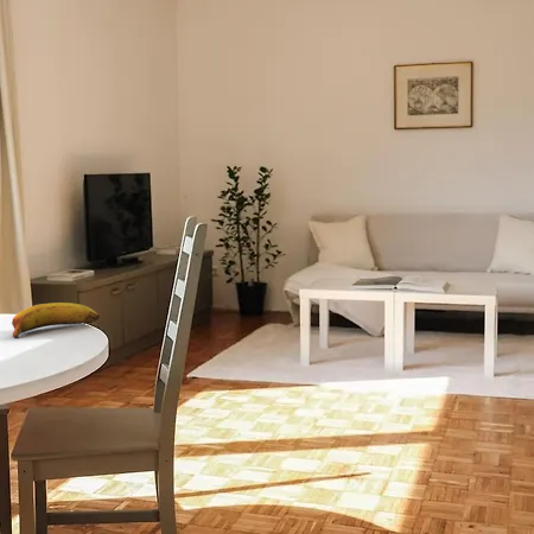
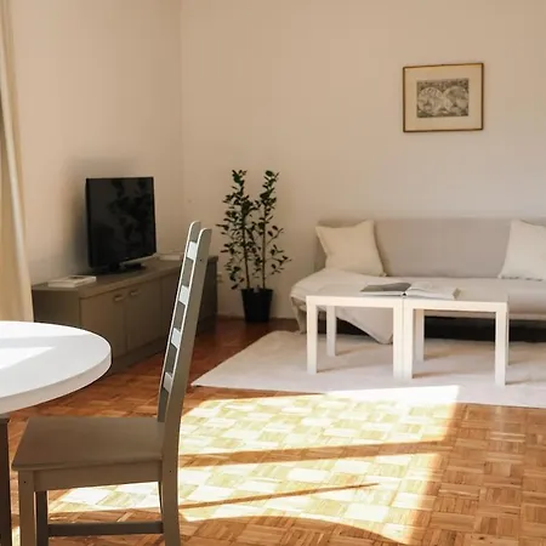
- fruit (53, 318)
